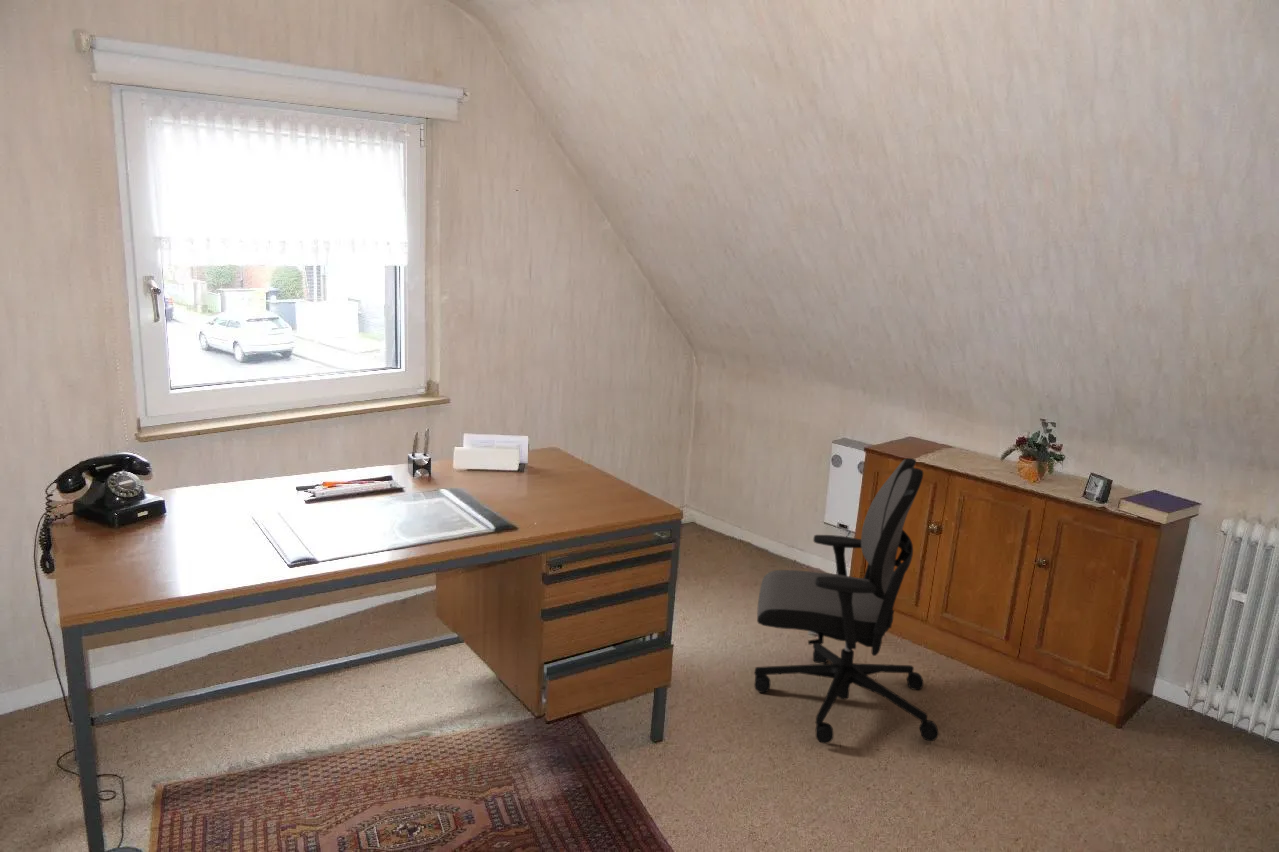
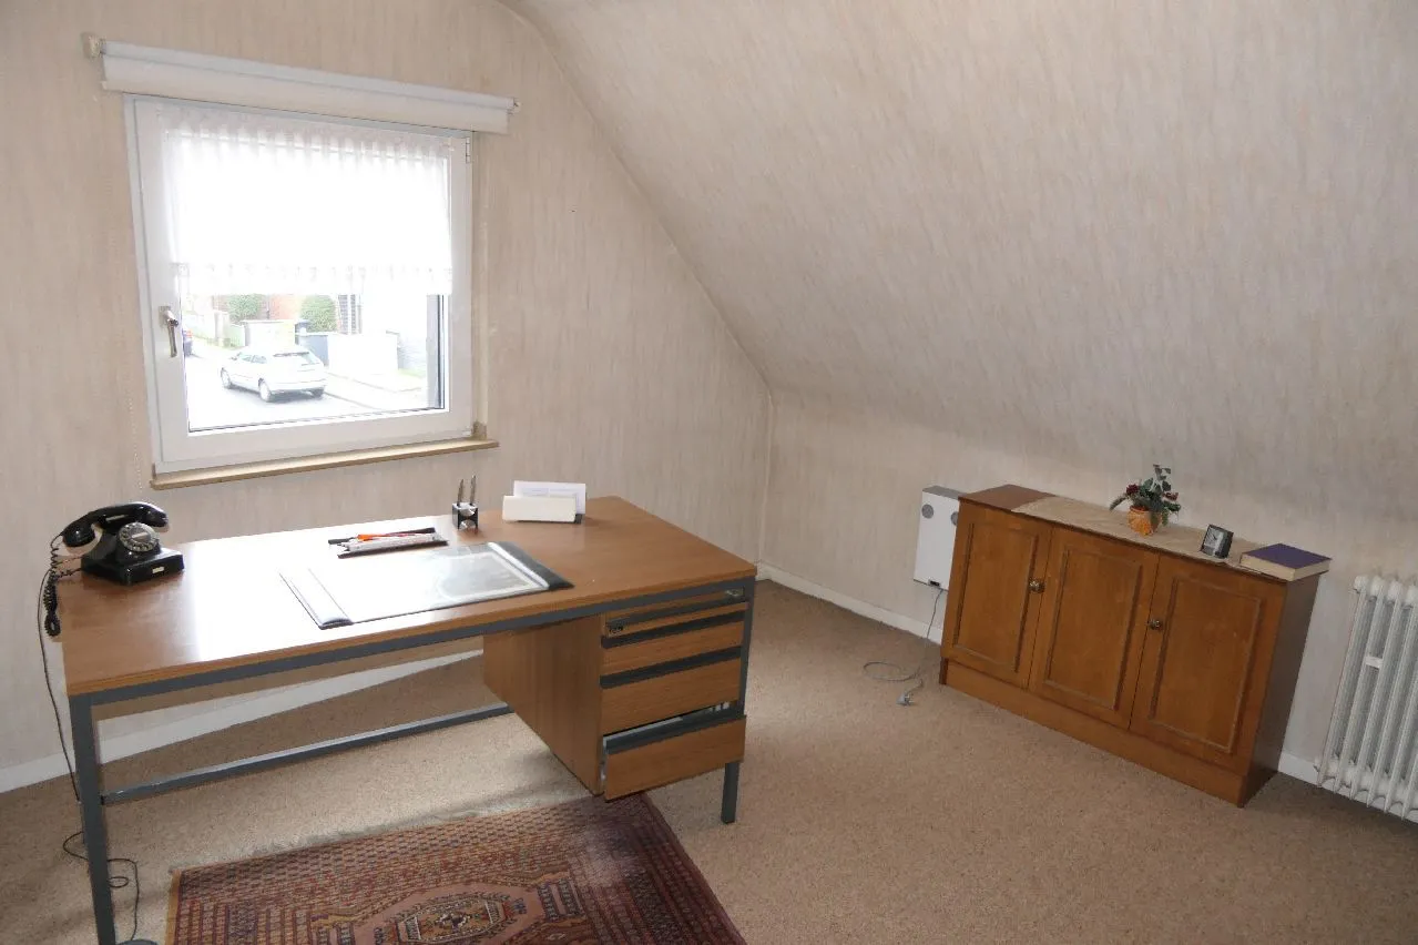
- office chair (850, 583)
